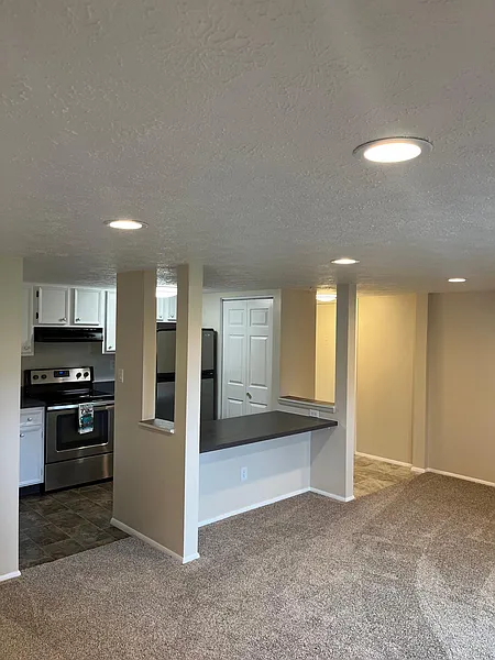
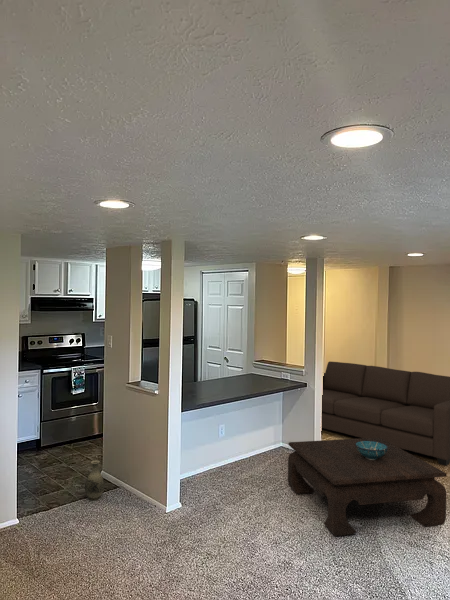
+ decorative bowl (371, 451)
+ coffee table (359, 481)
+ vase (94, 480)
+ sofa (374, 402)
